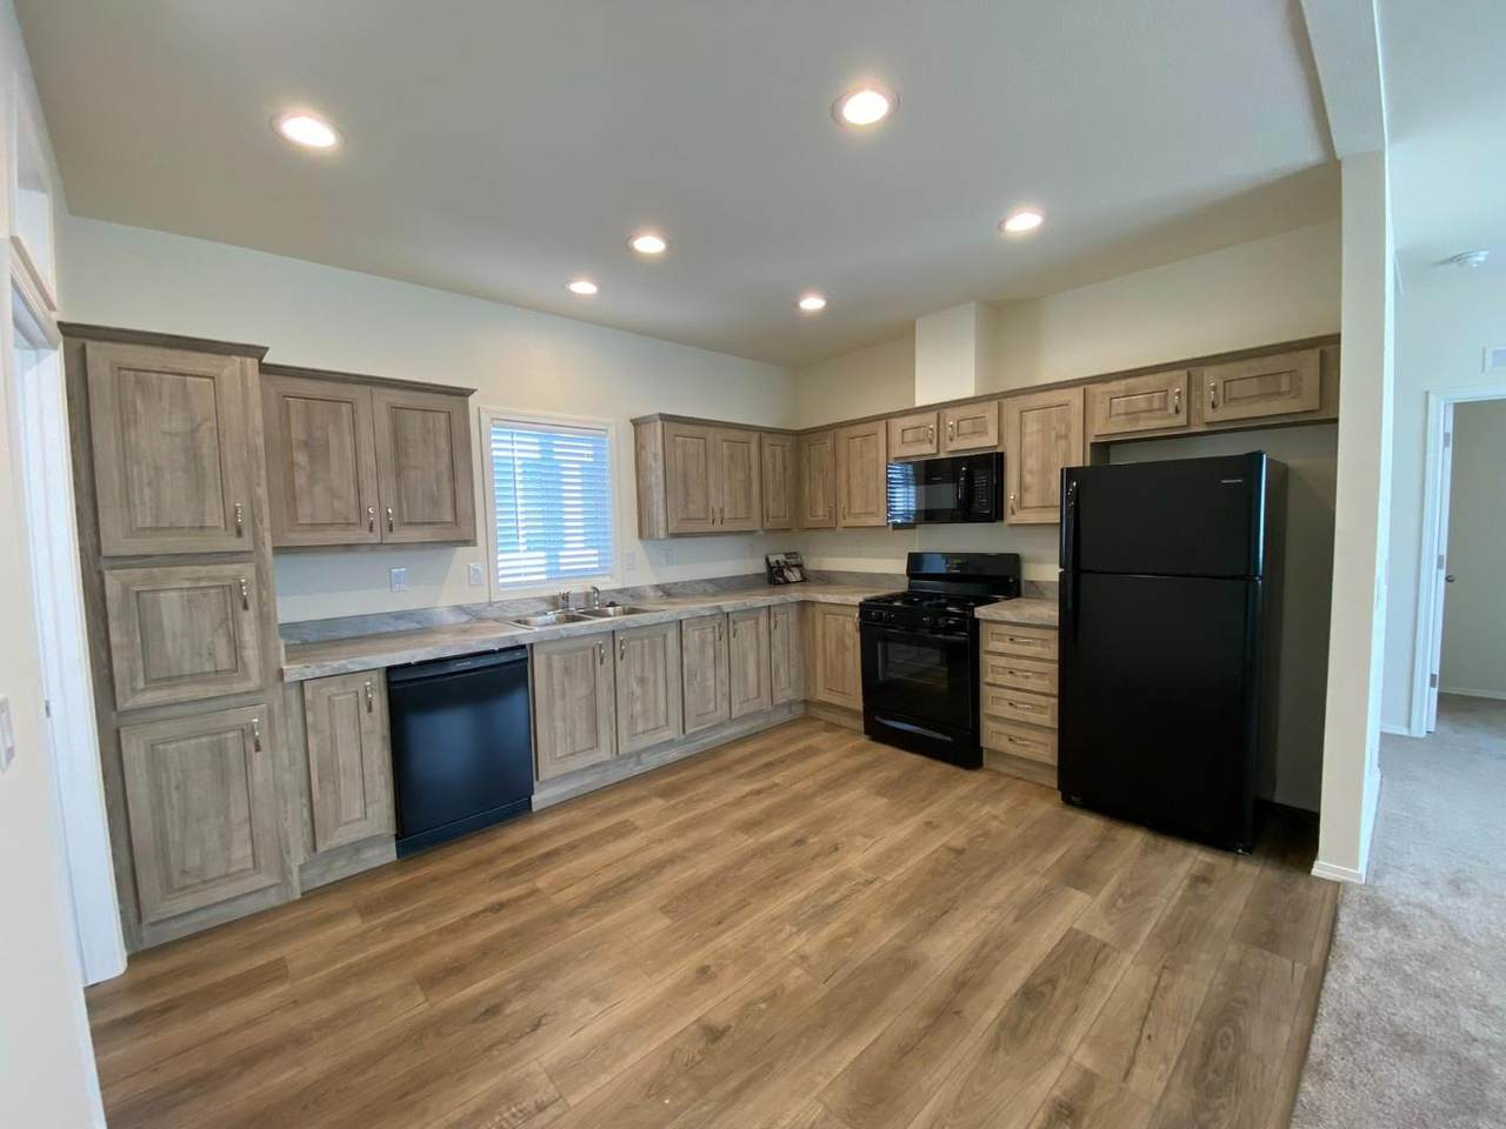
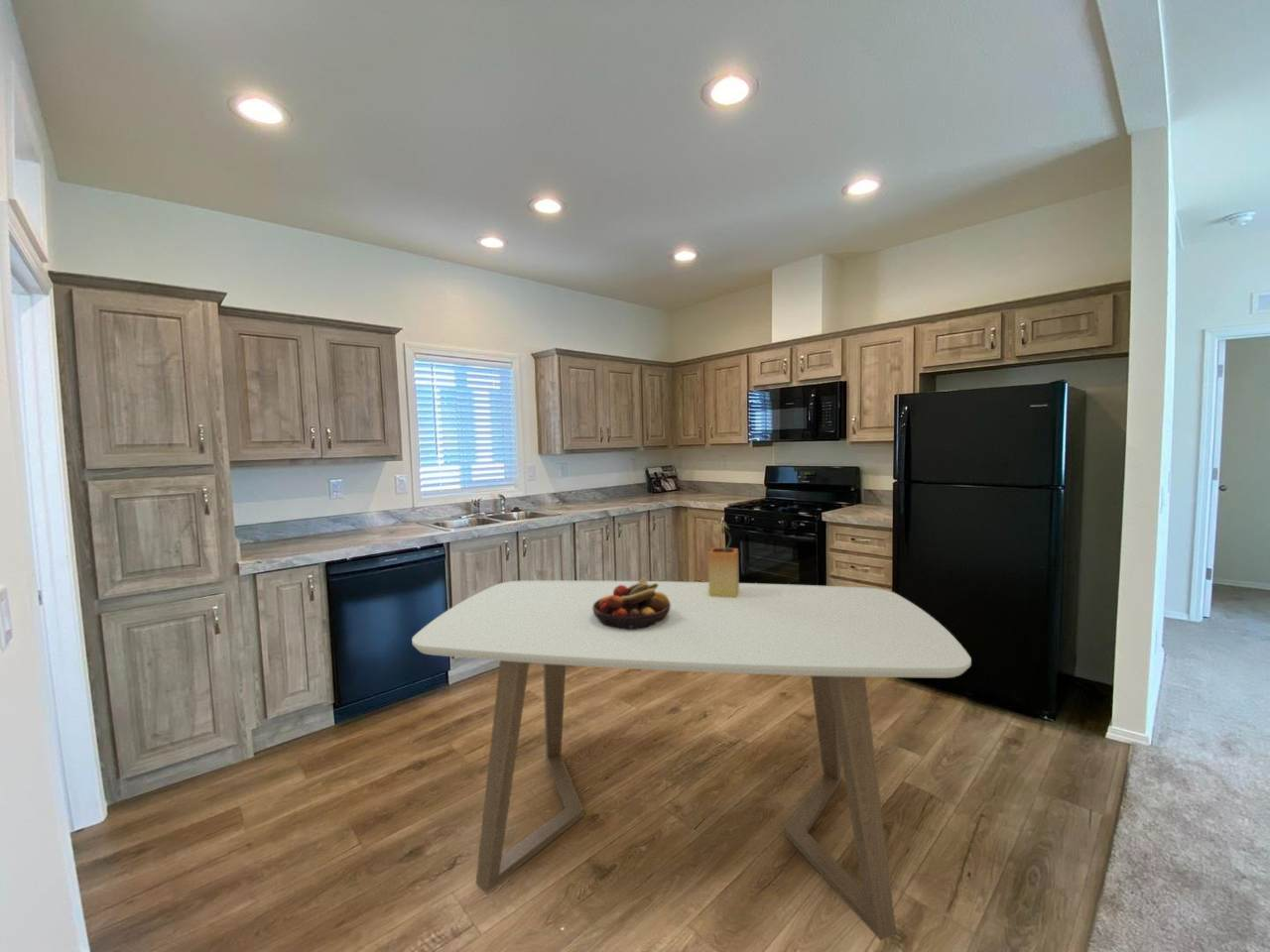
+ dining table (679, 670)
+ potted plant (723, 557)
+ fruit bowl (631, 600)
